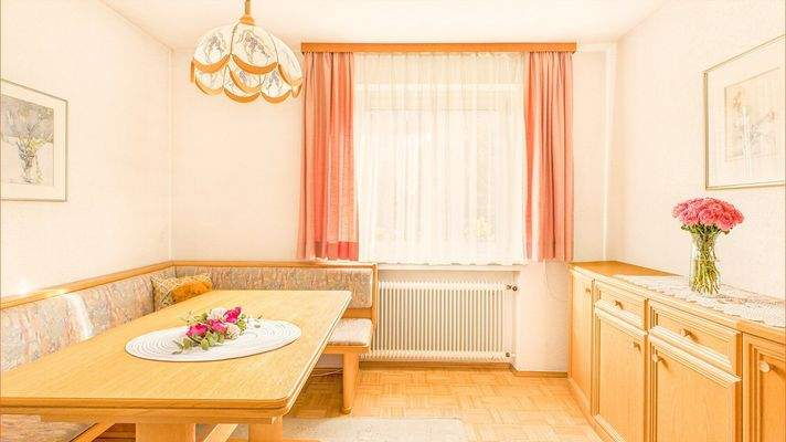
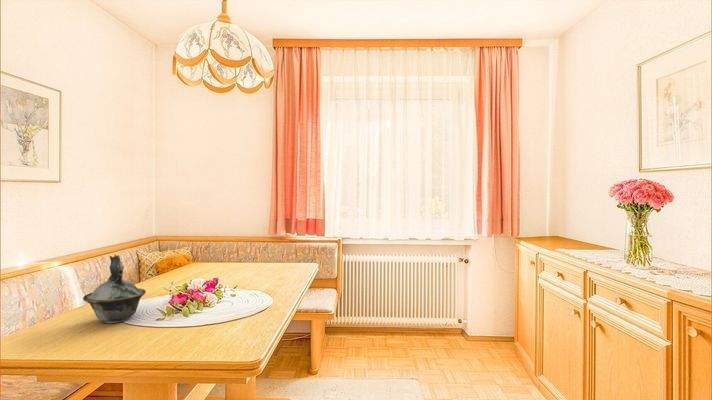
+ ceramic bowl (115, 287)
